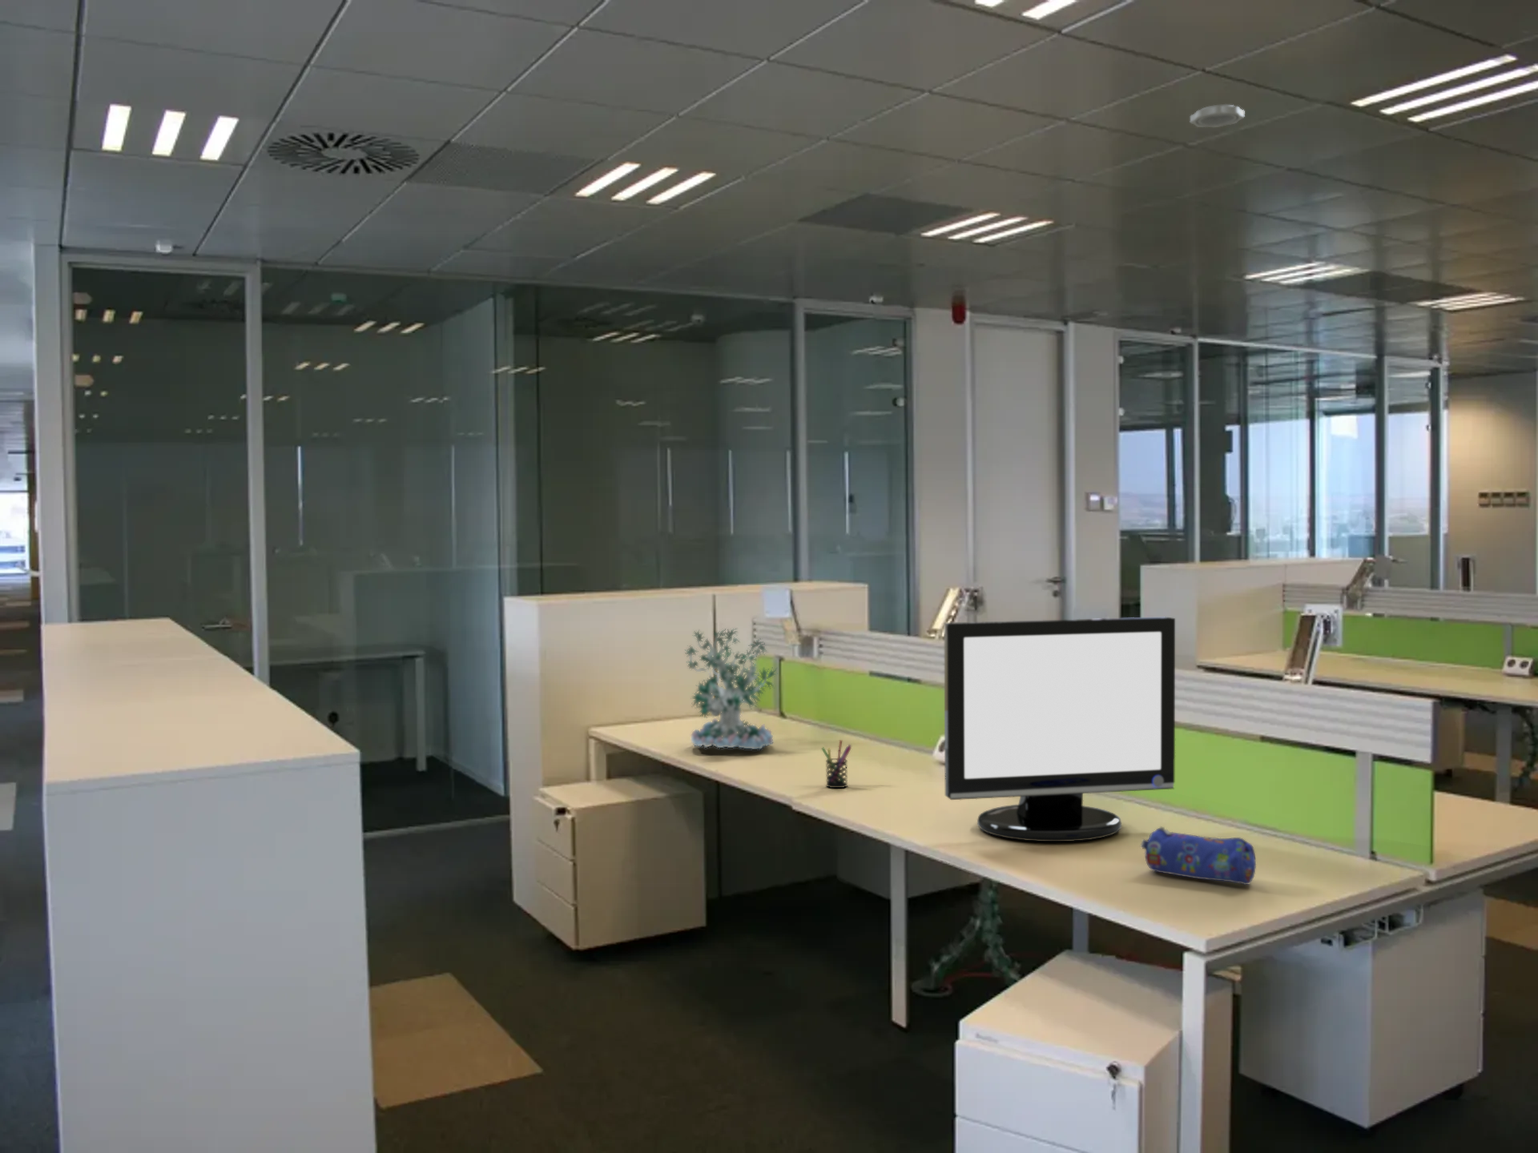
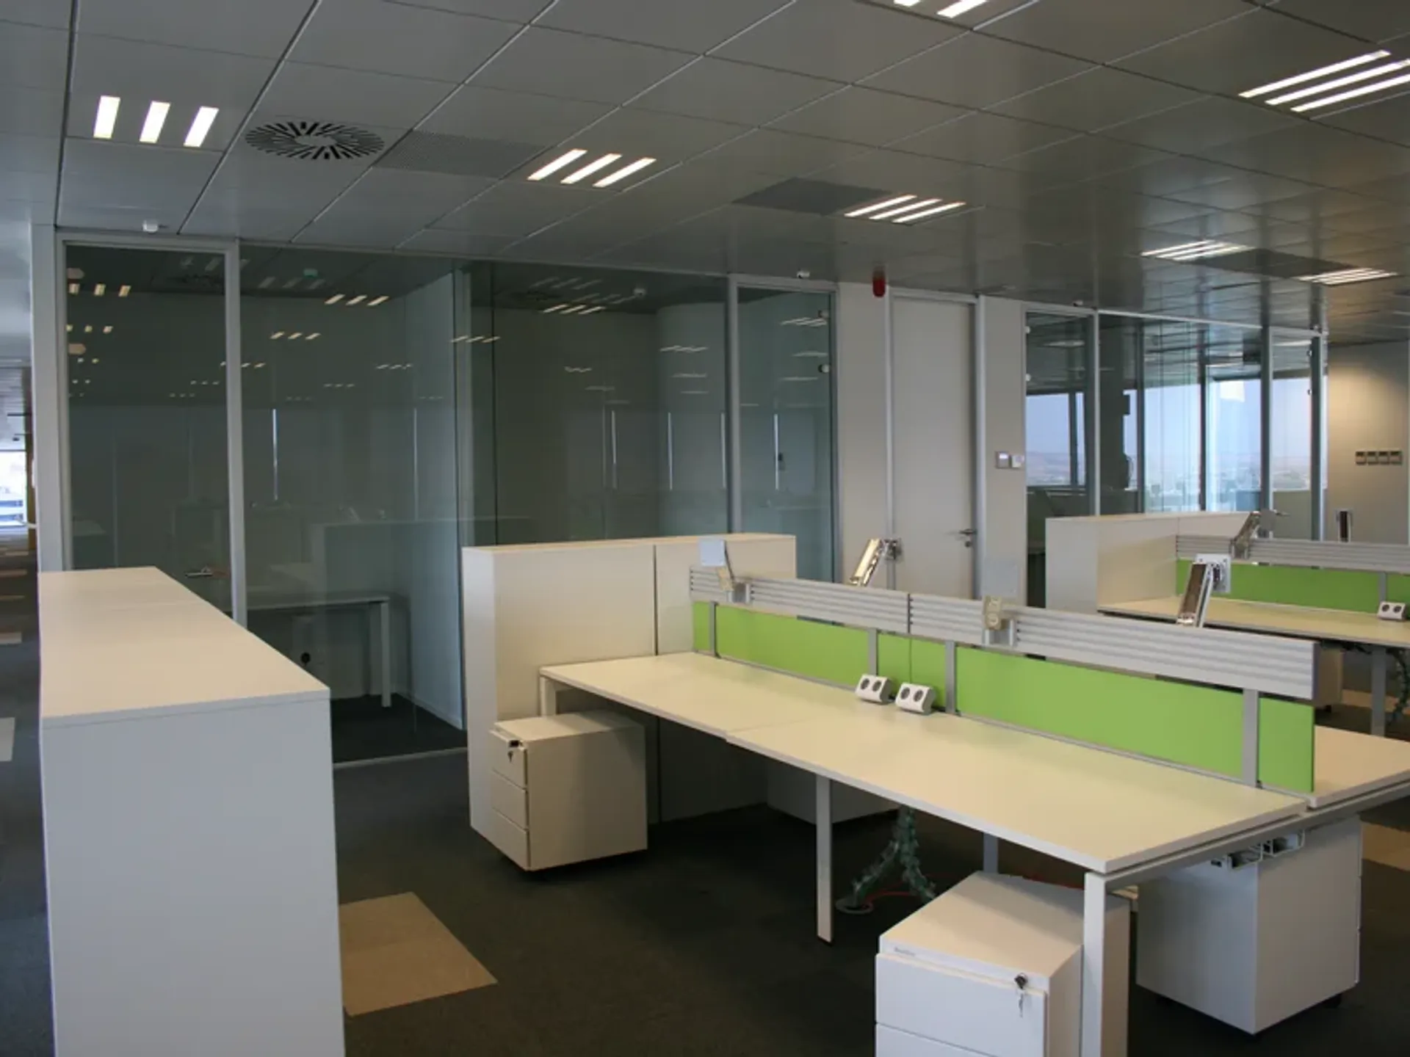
- pen holder (834, 763)
- pencil case (1199, 854)
- plant (733, 689)
- monitor (1049, 723)
- smoke detector (1217, 113)
